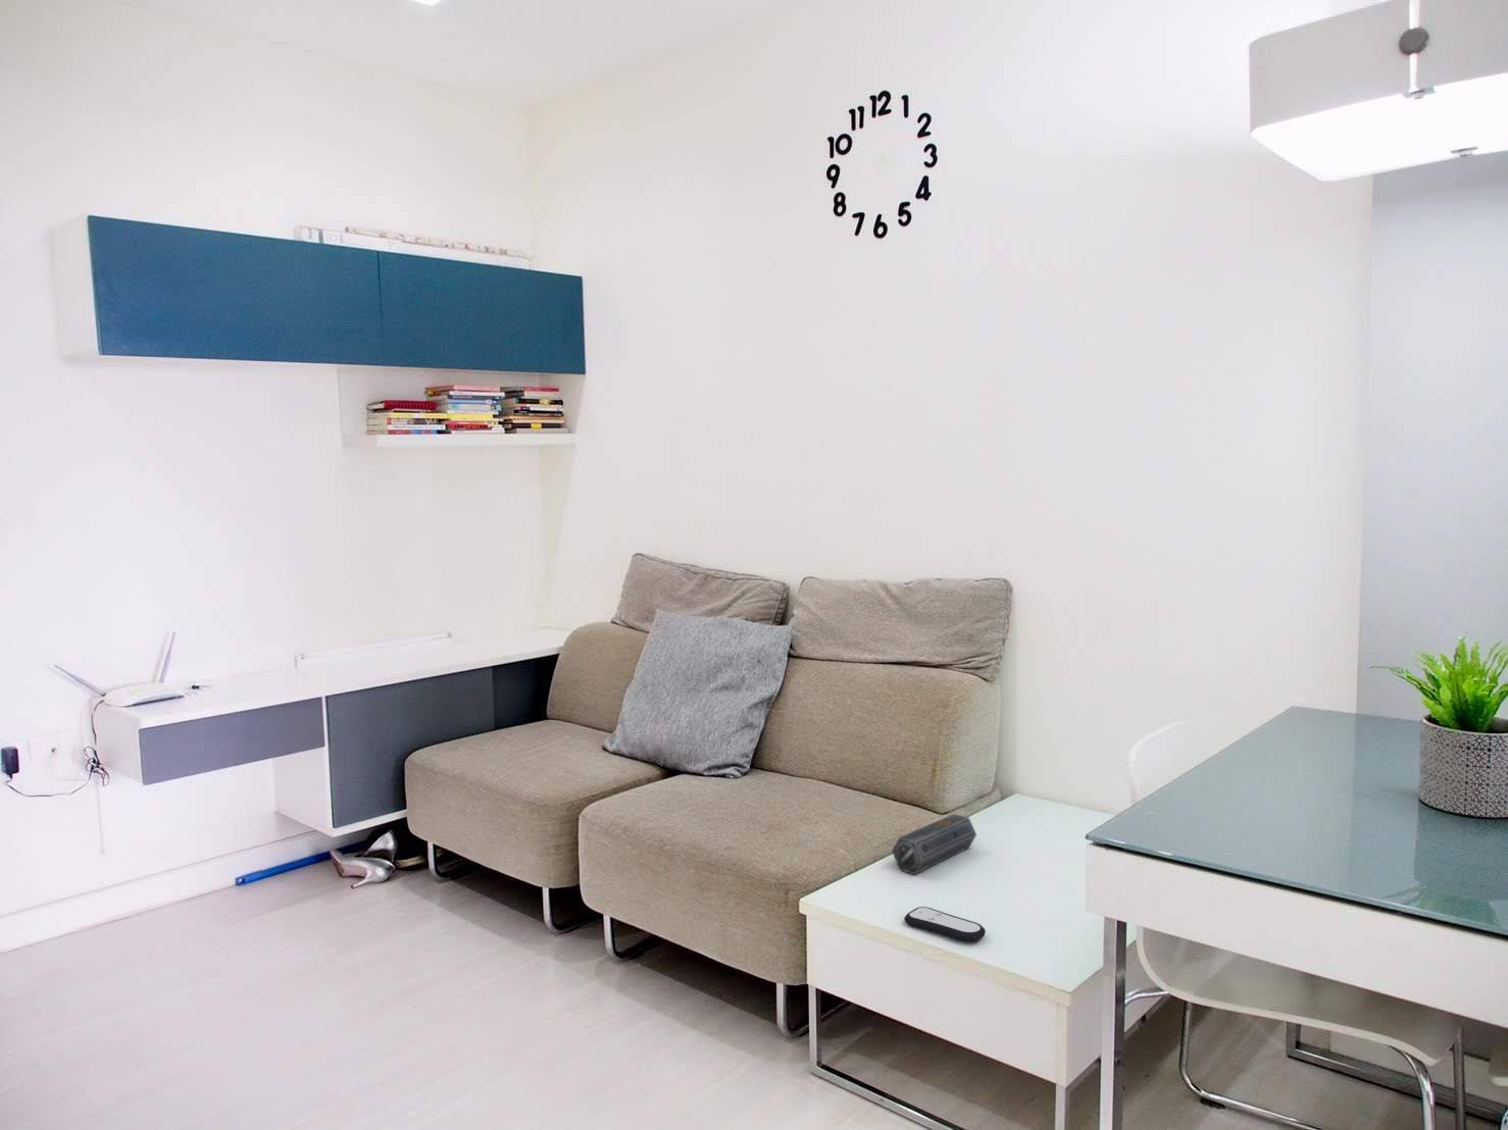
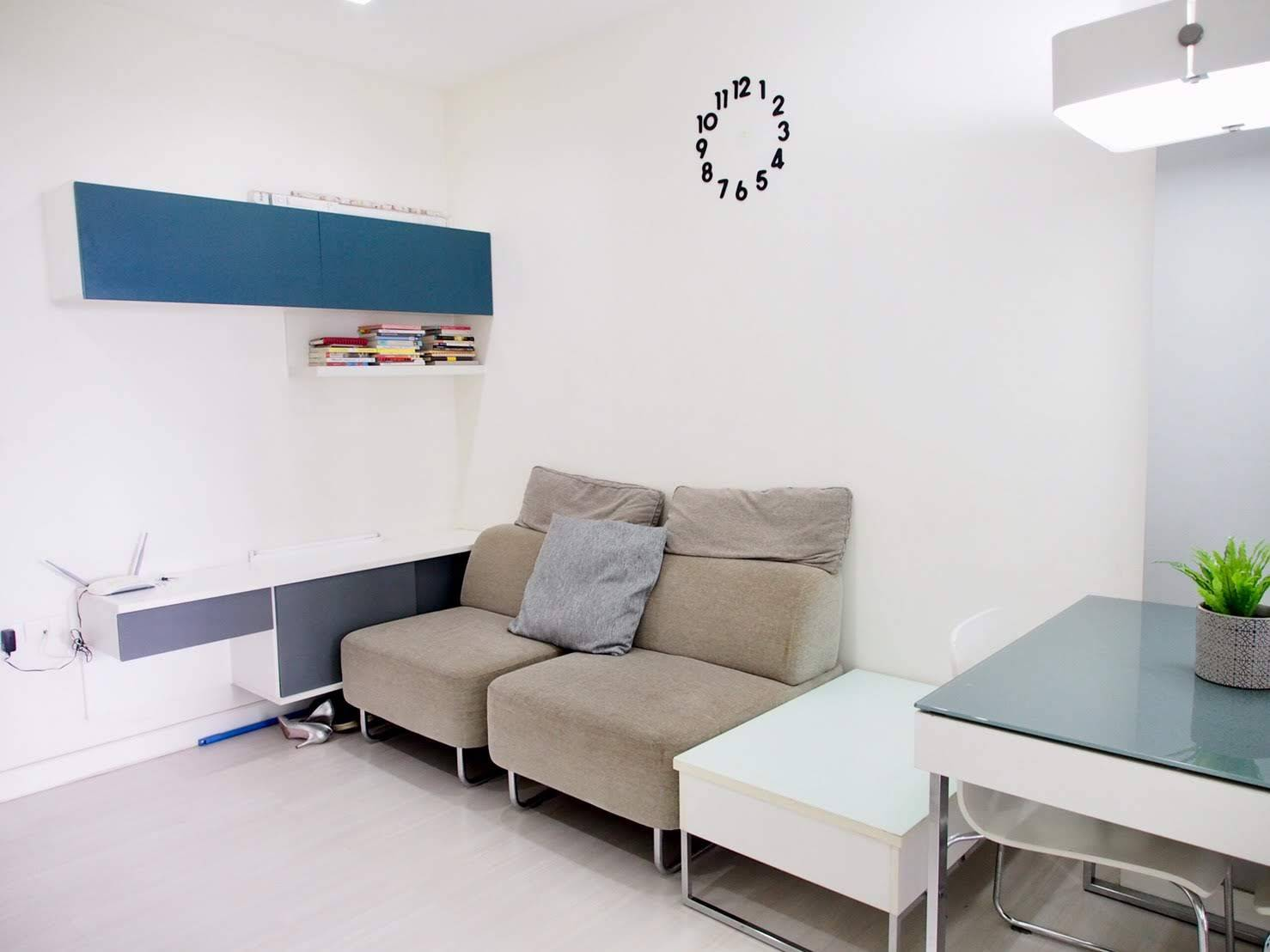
- speaker (934, 843)
- remote control (945, 923)
